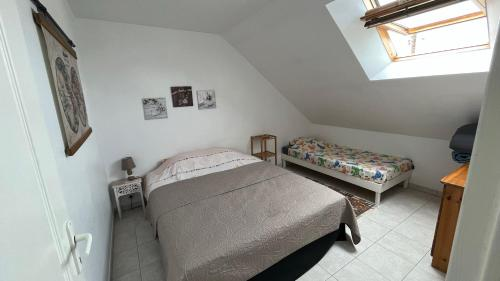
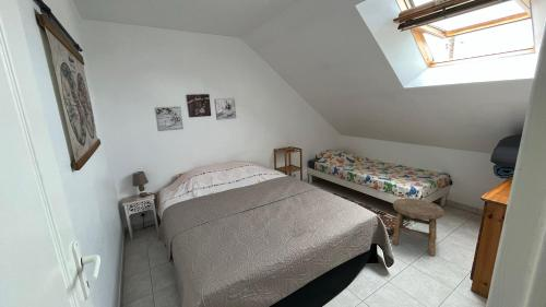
+ stool (417, 222)
